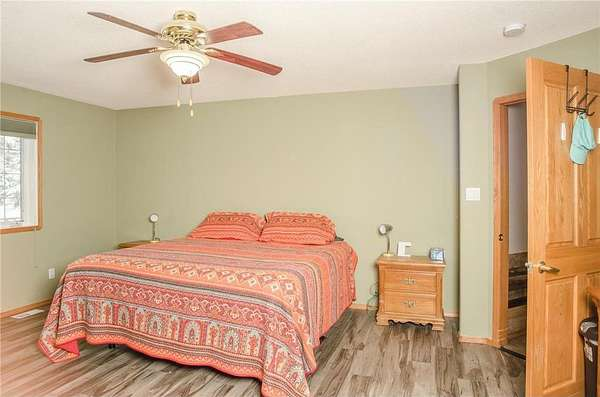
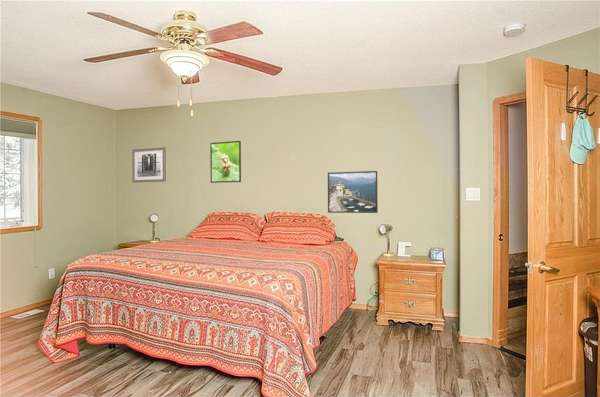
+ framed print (352, 192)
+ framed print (225, 162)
+ wall art (148, 165)
